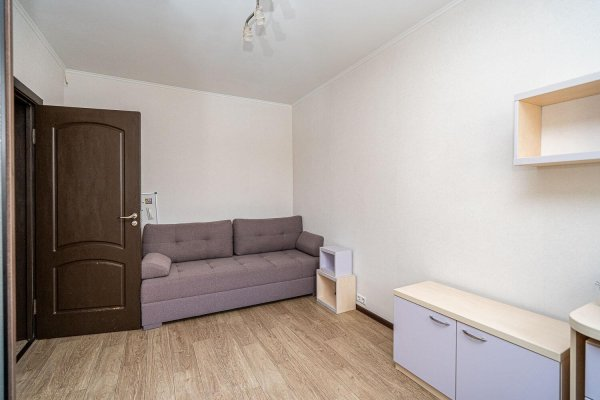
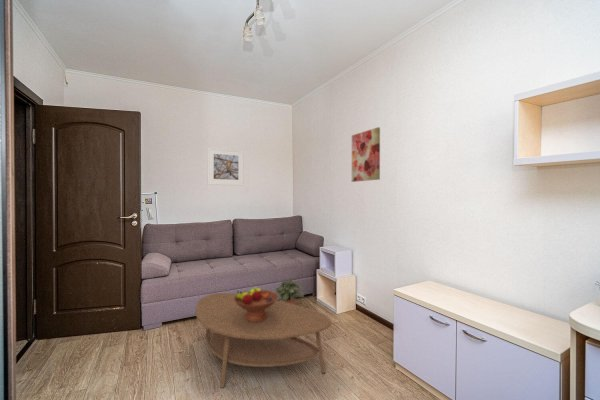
+ wall art (364, 156)
+ fruit bowl (256, 303)
+ coffee table (250, 338)
+ potted plant (289, 294)
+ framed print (226, 167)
